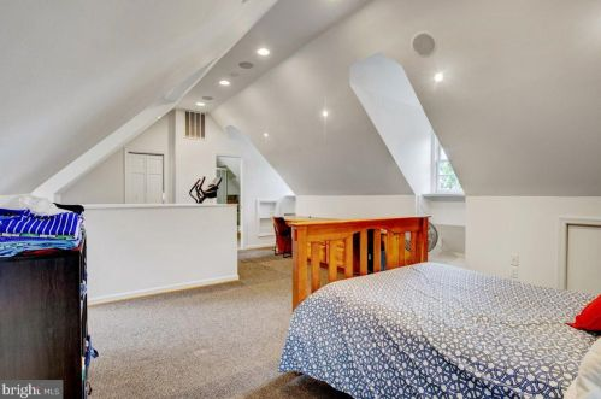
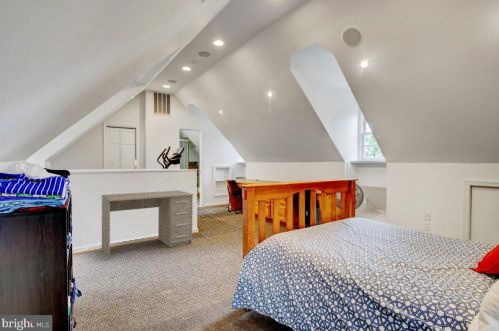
+ desk (158, 223)
